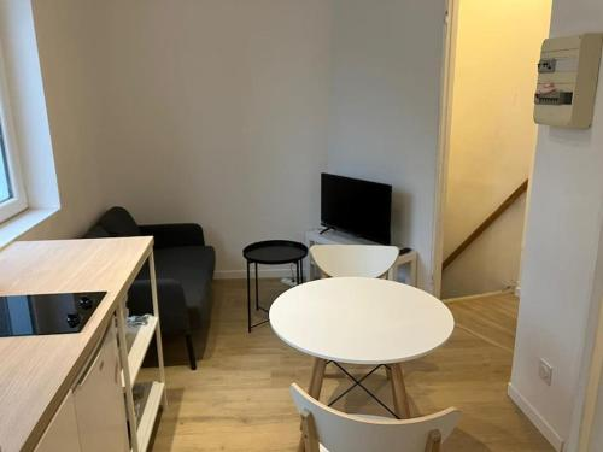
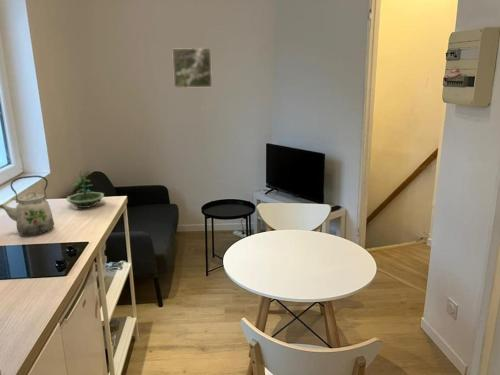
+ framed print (192, 68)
+ kettle (25, 205)
+ terrarium (82, 177)
